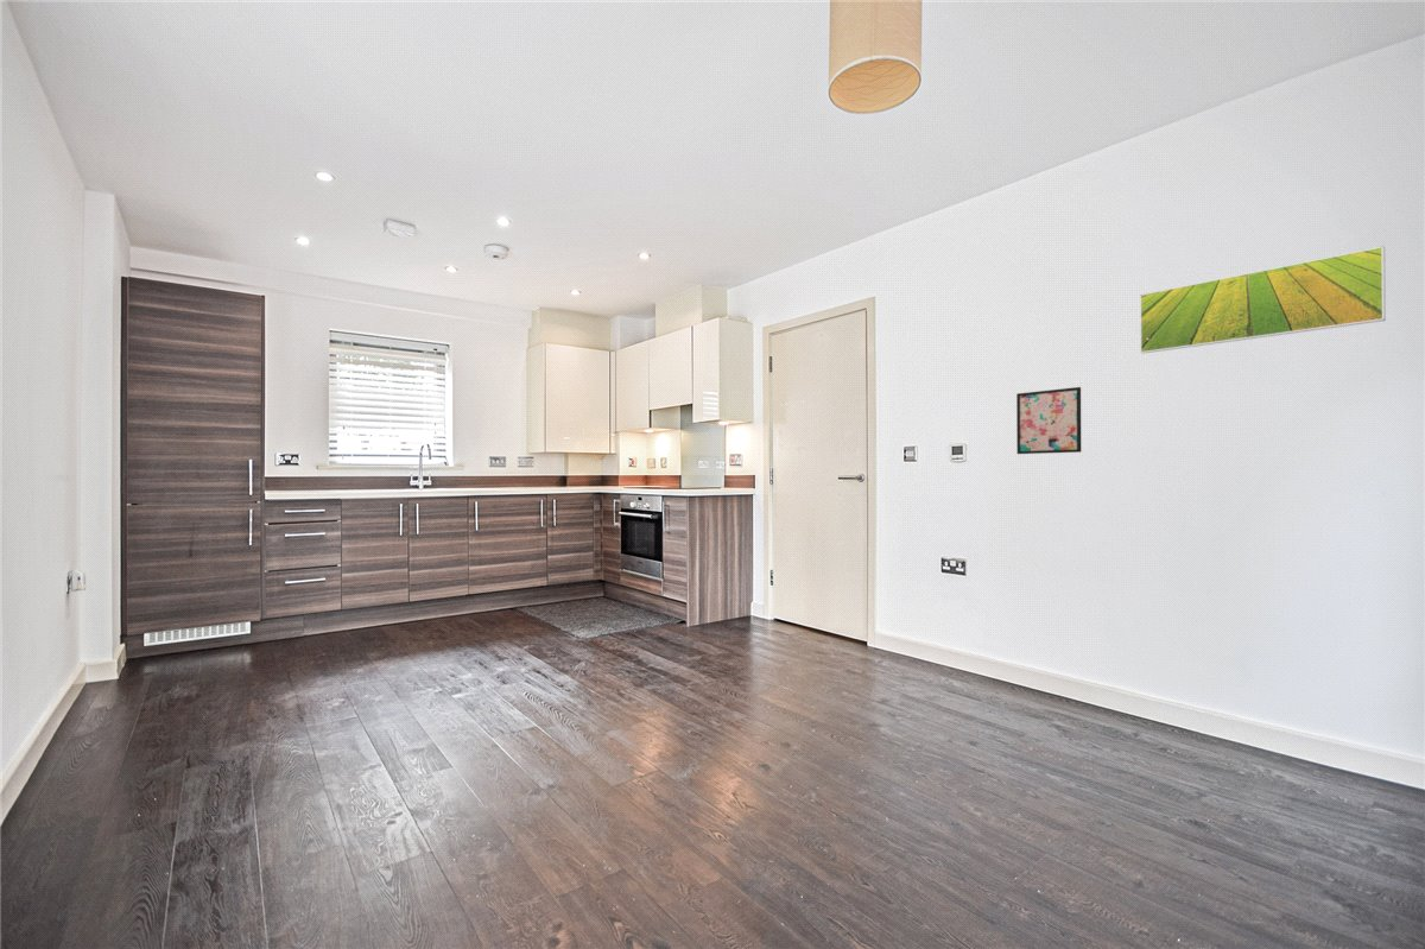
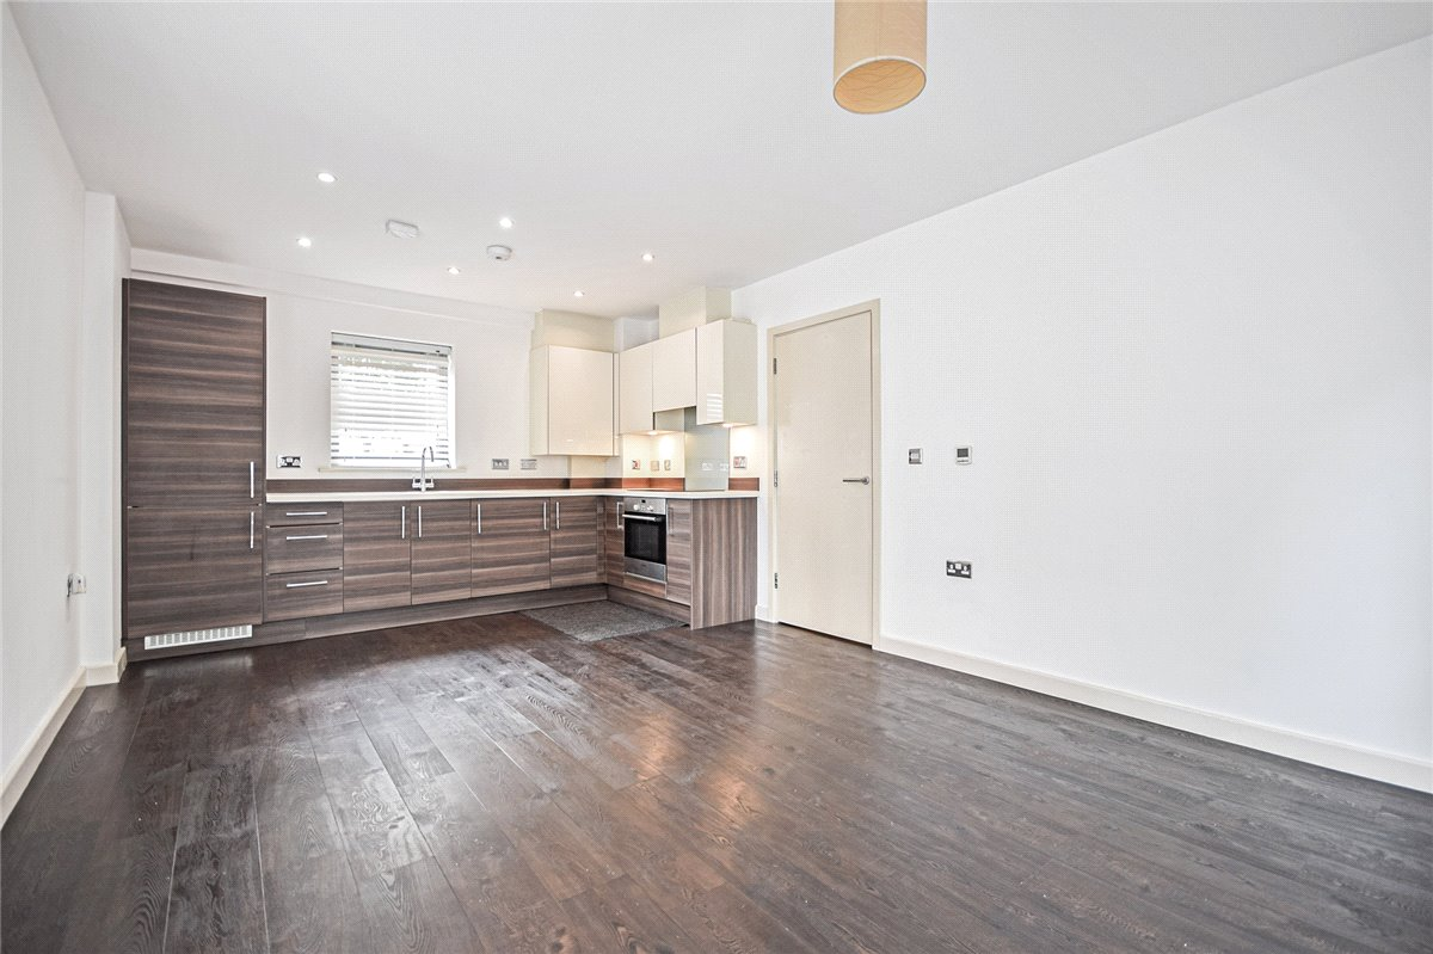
- wall art (1047, 422)
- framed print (1248, 305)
